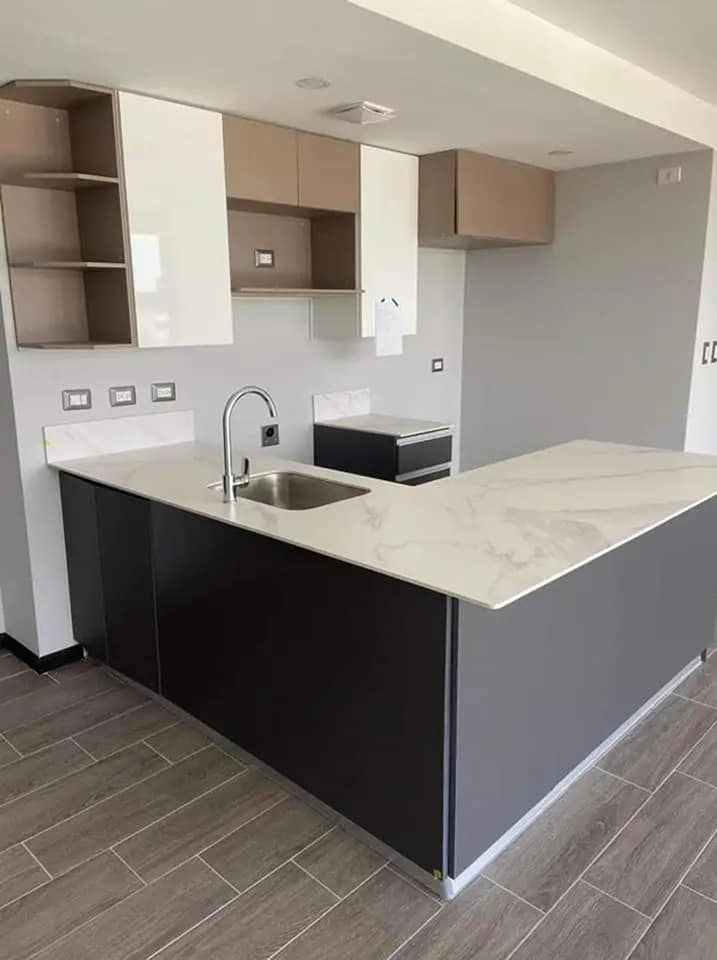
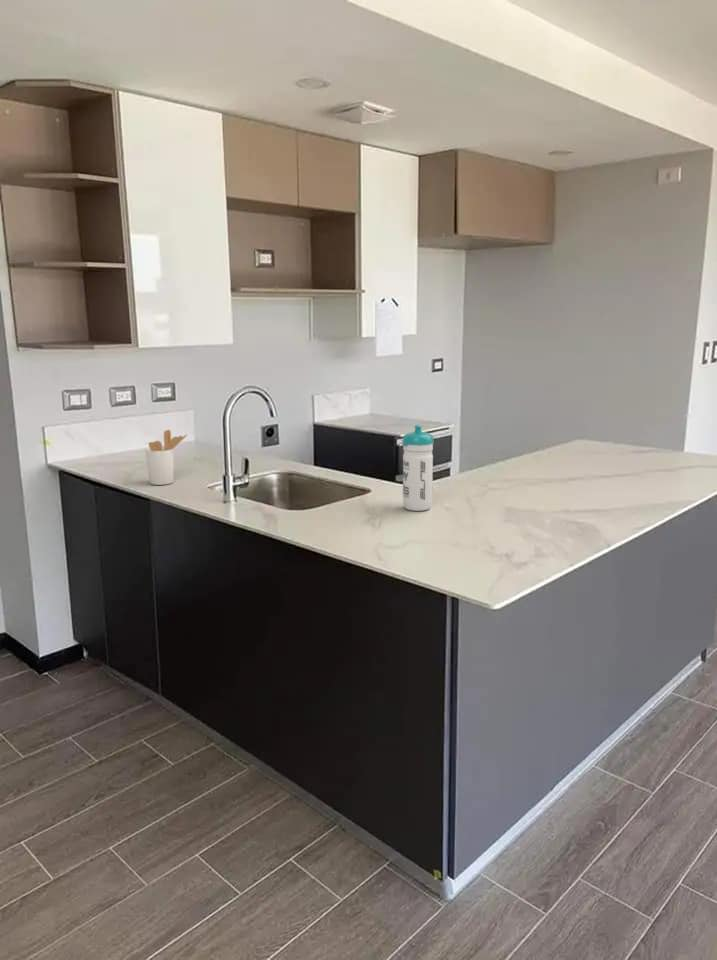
+ utensil holder (166, 457)
+ water bottle (417, 467)
